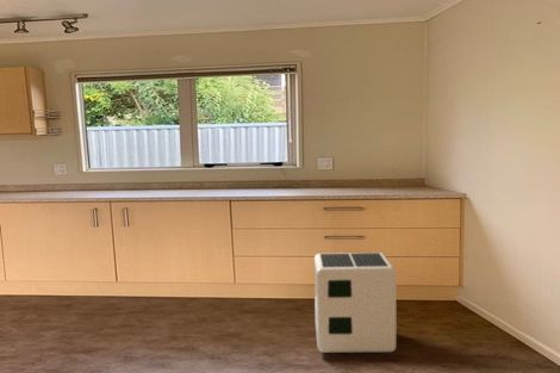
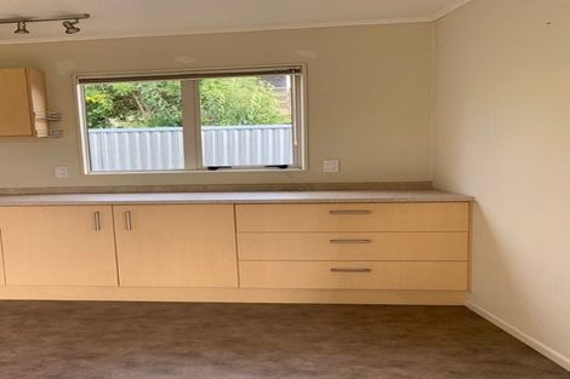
- air purifier (353, 300)
